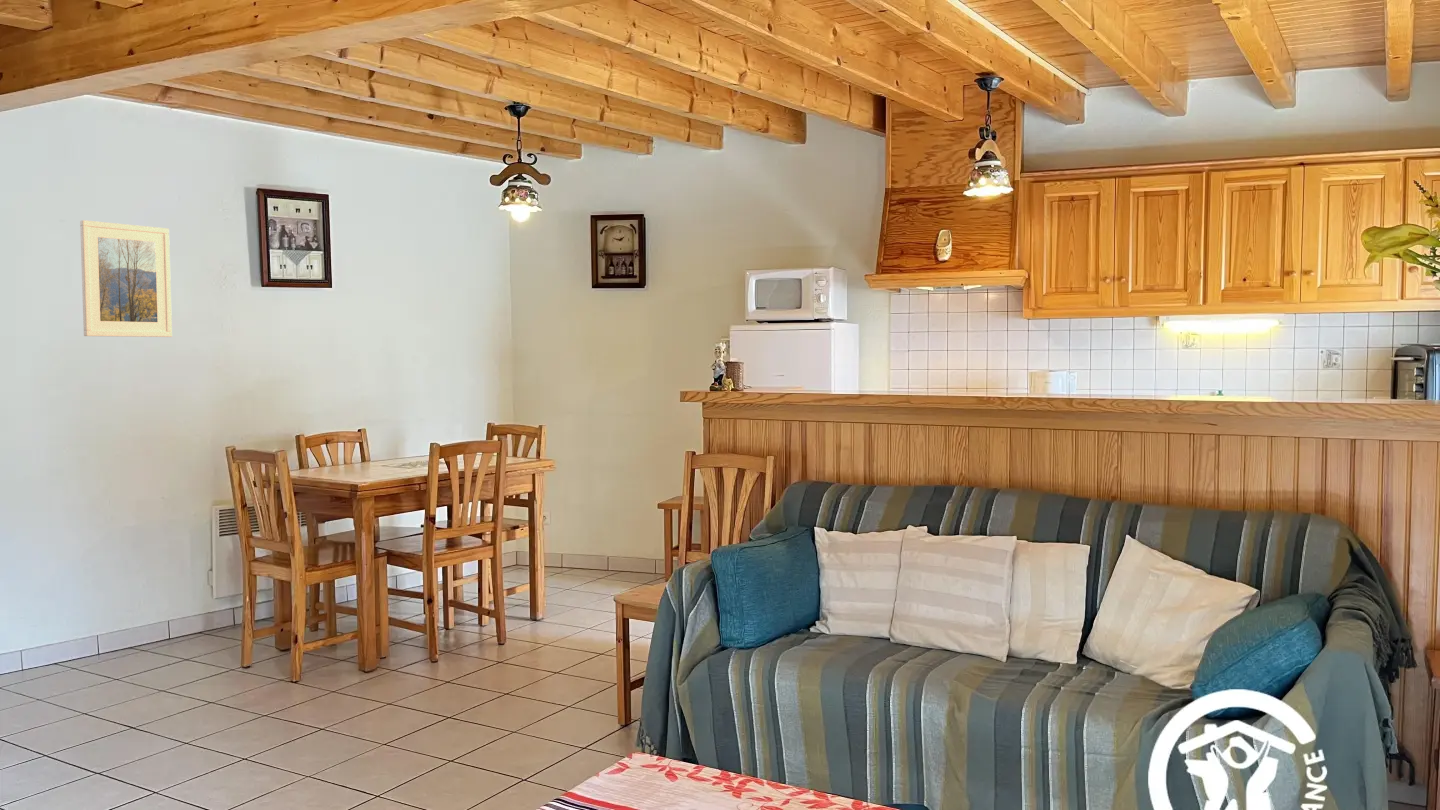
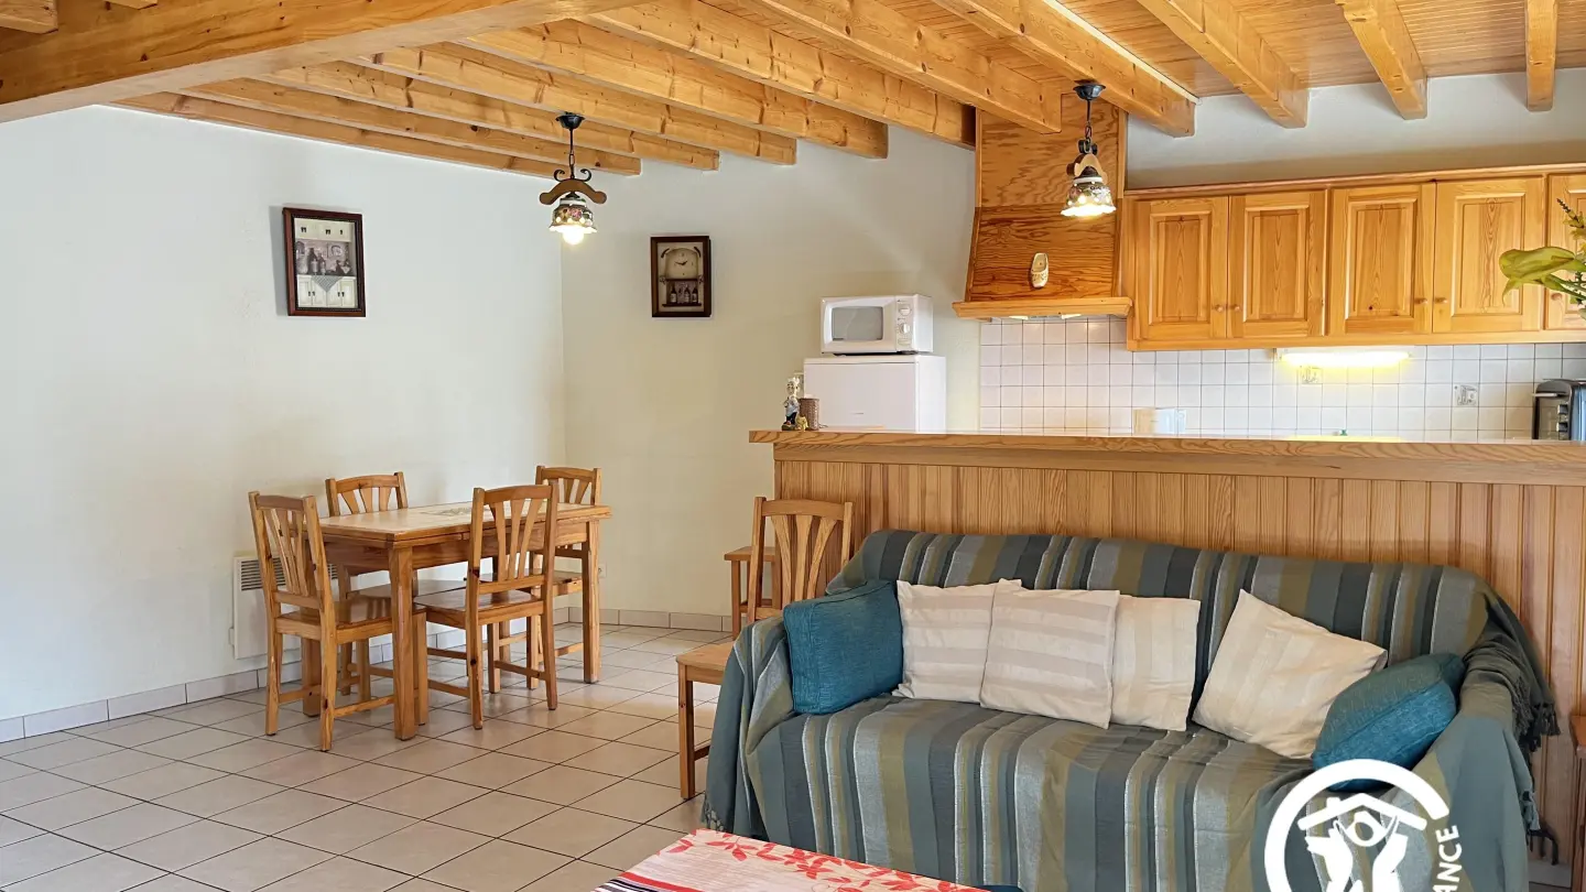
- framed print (127, 280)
